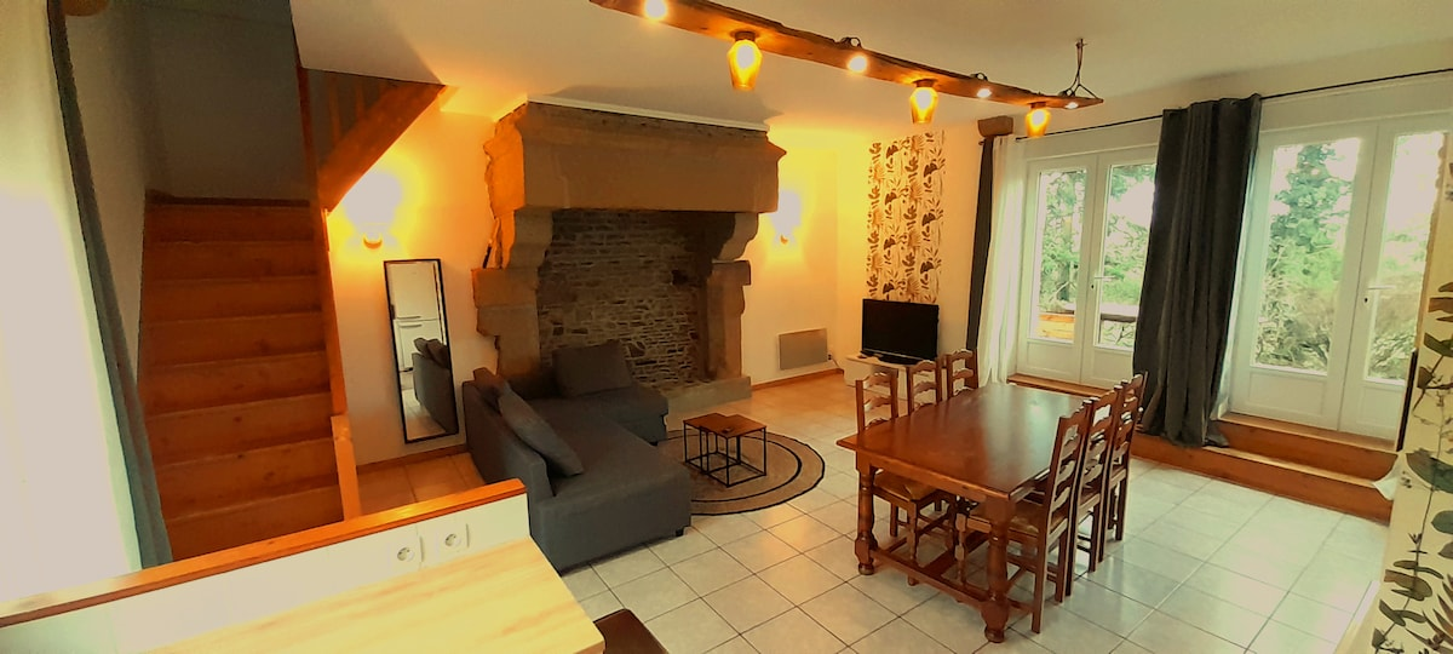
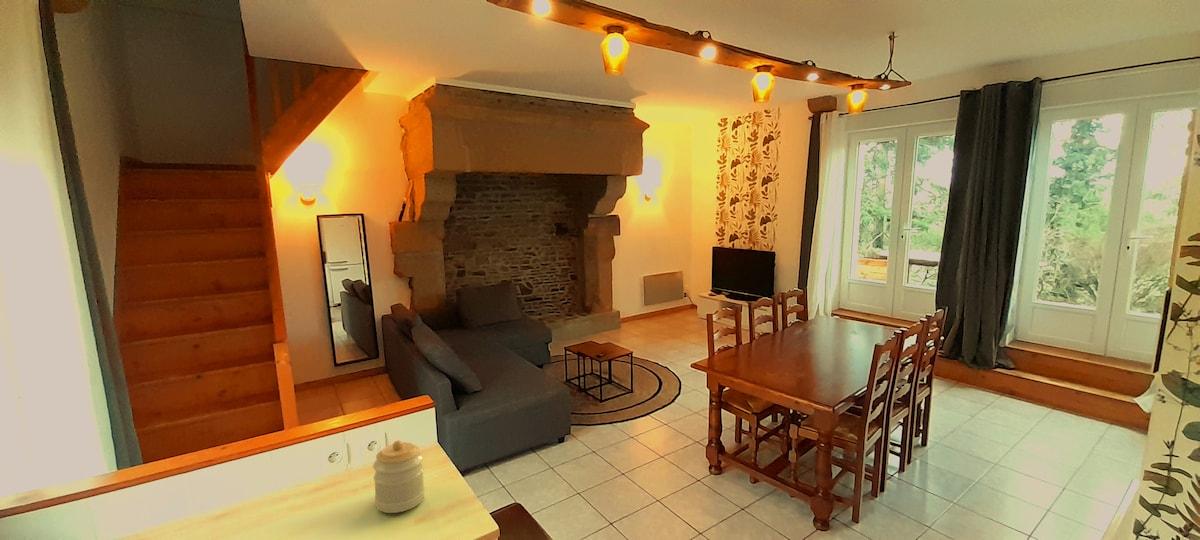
+ jar (398, 471)
